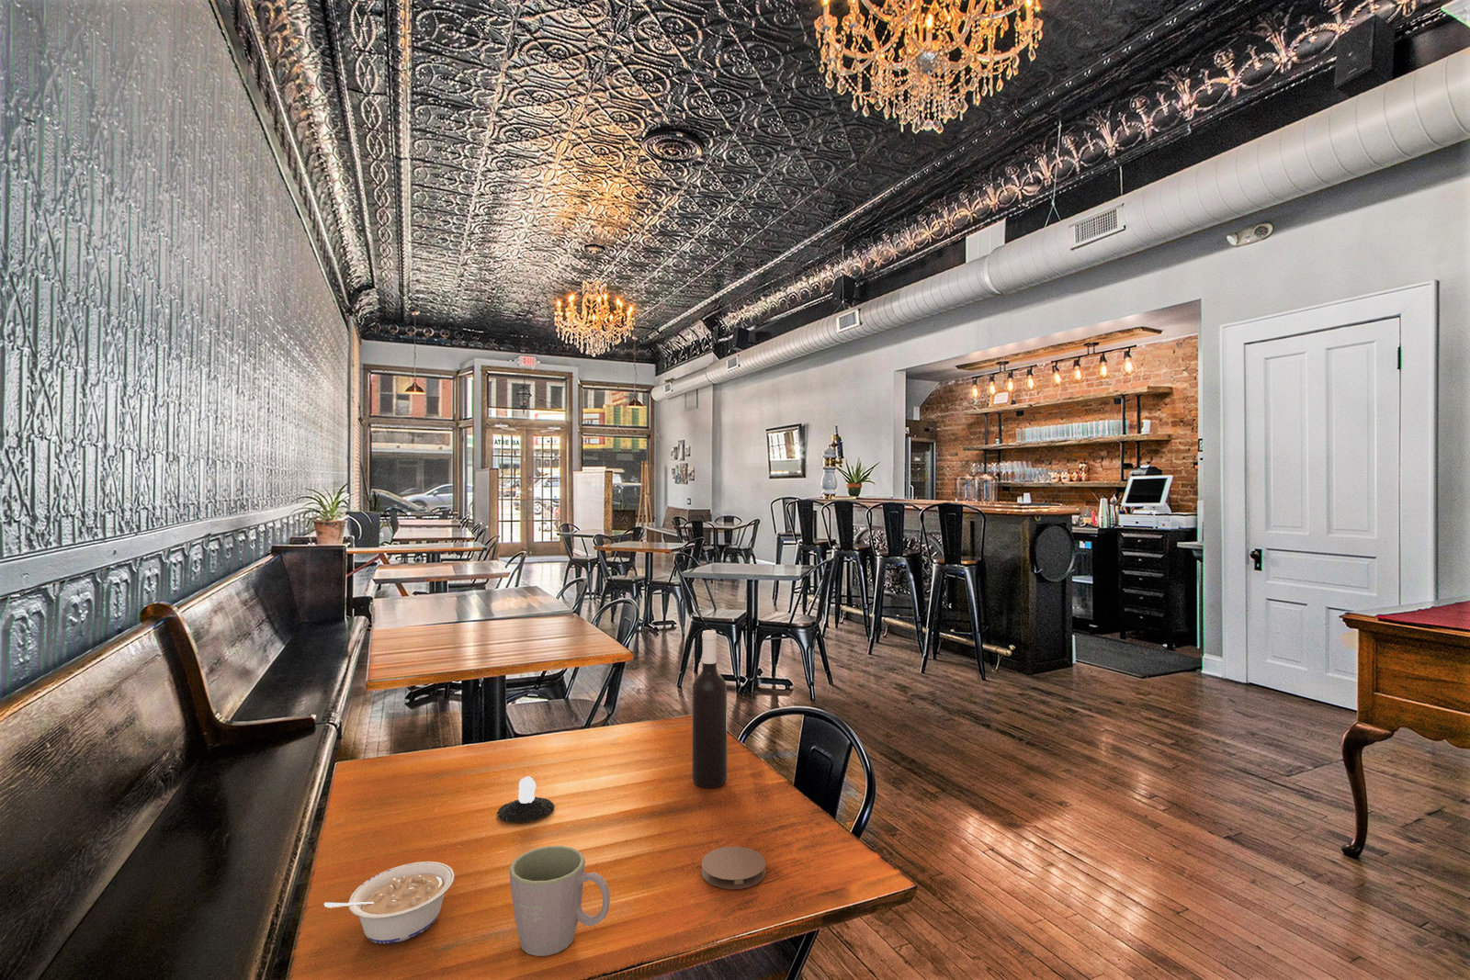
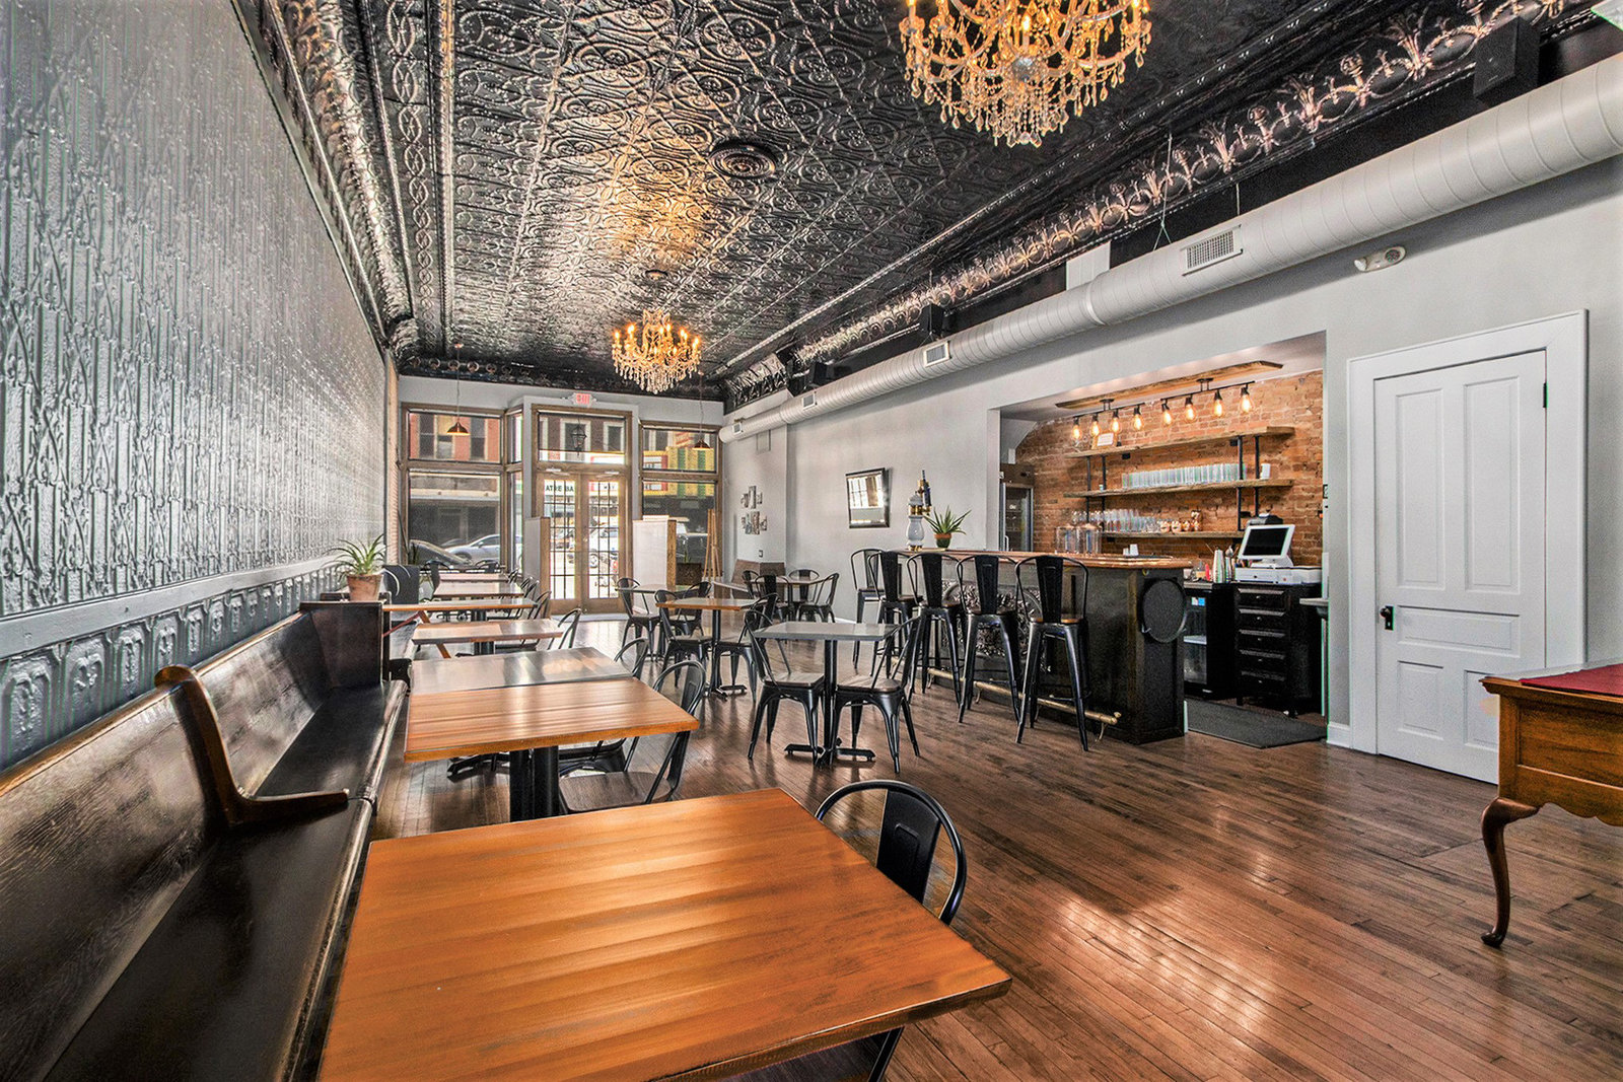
- legume (399, 903)
- candle (525, 794)
- mug (560, 902)
- wine bottle (709, 707)
- coaster (733, 866)
